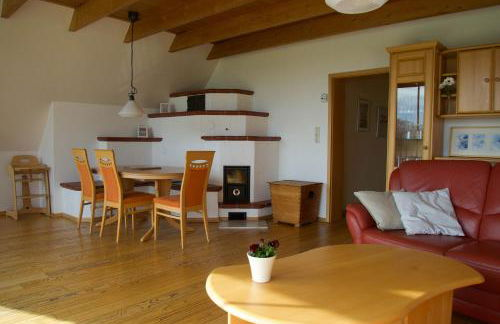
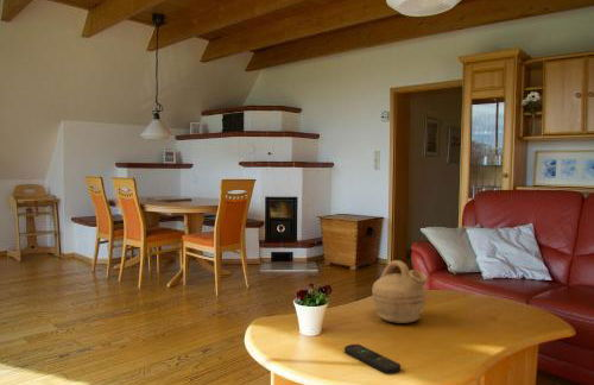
+ teapot (399, 290)
+ remote control (371, 356)
